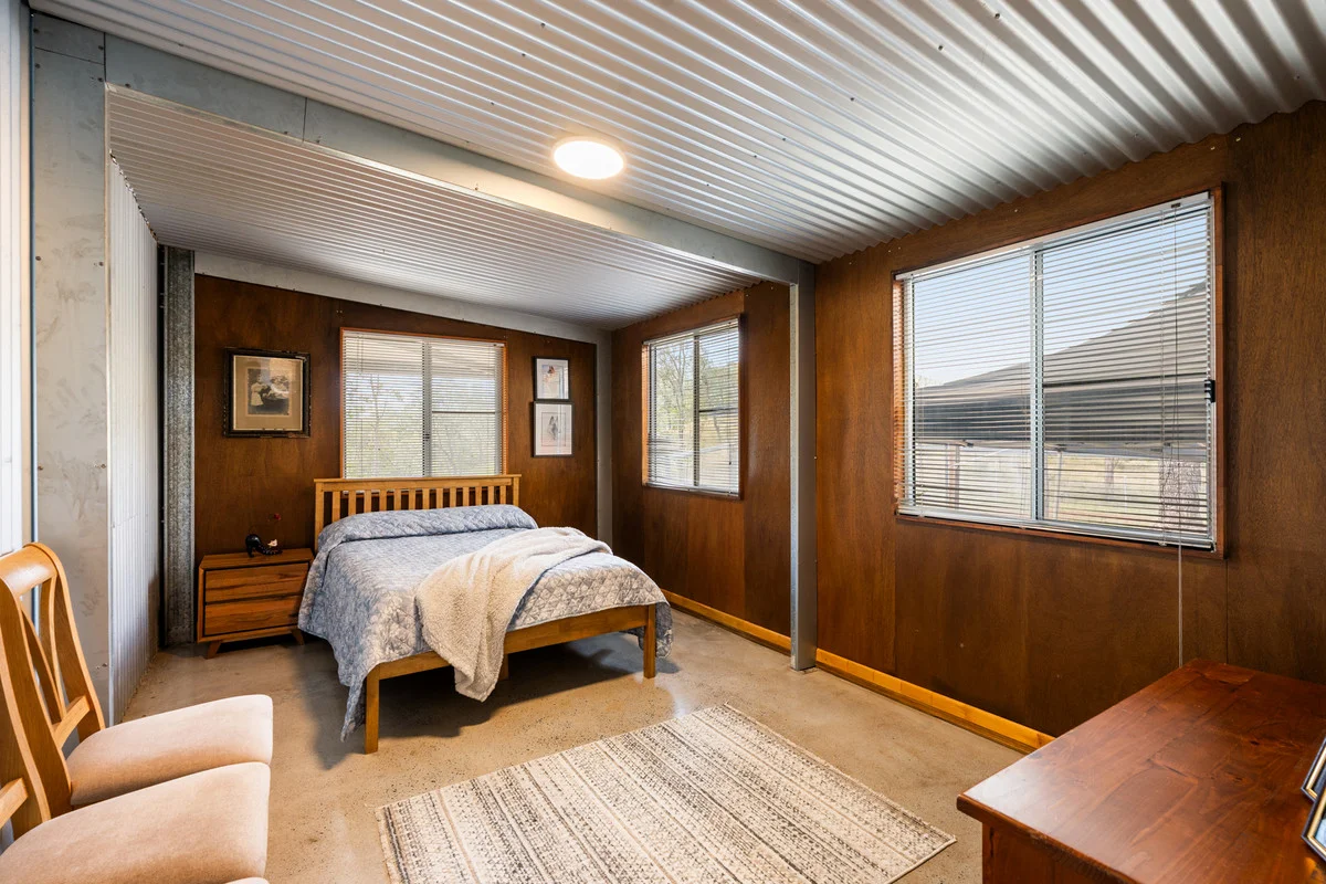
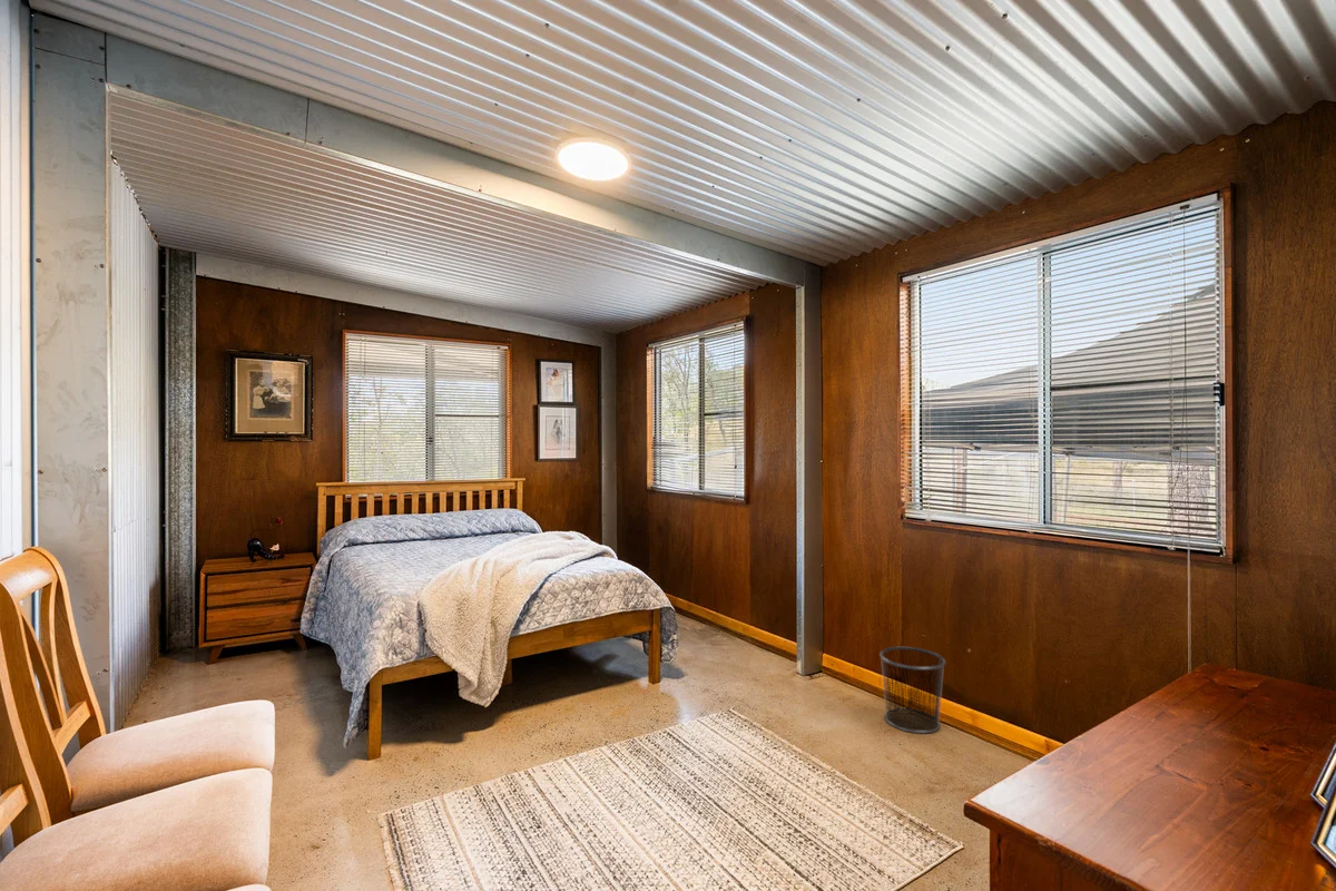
+ waste bin (912, 688)
